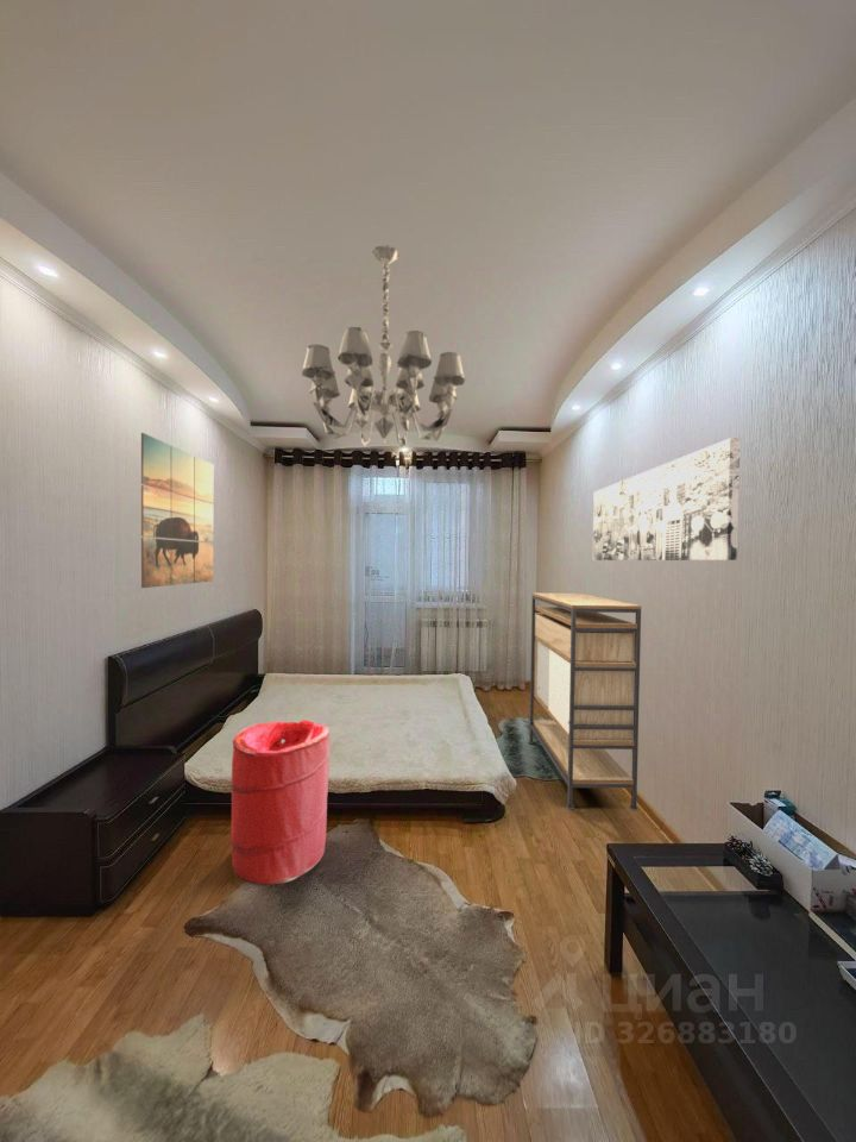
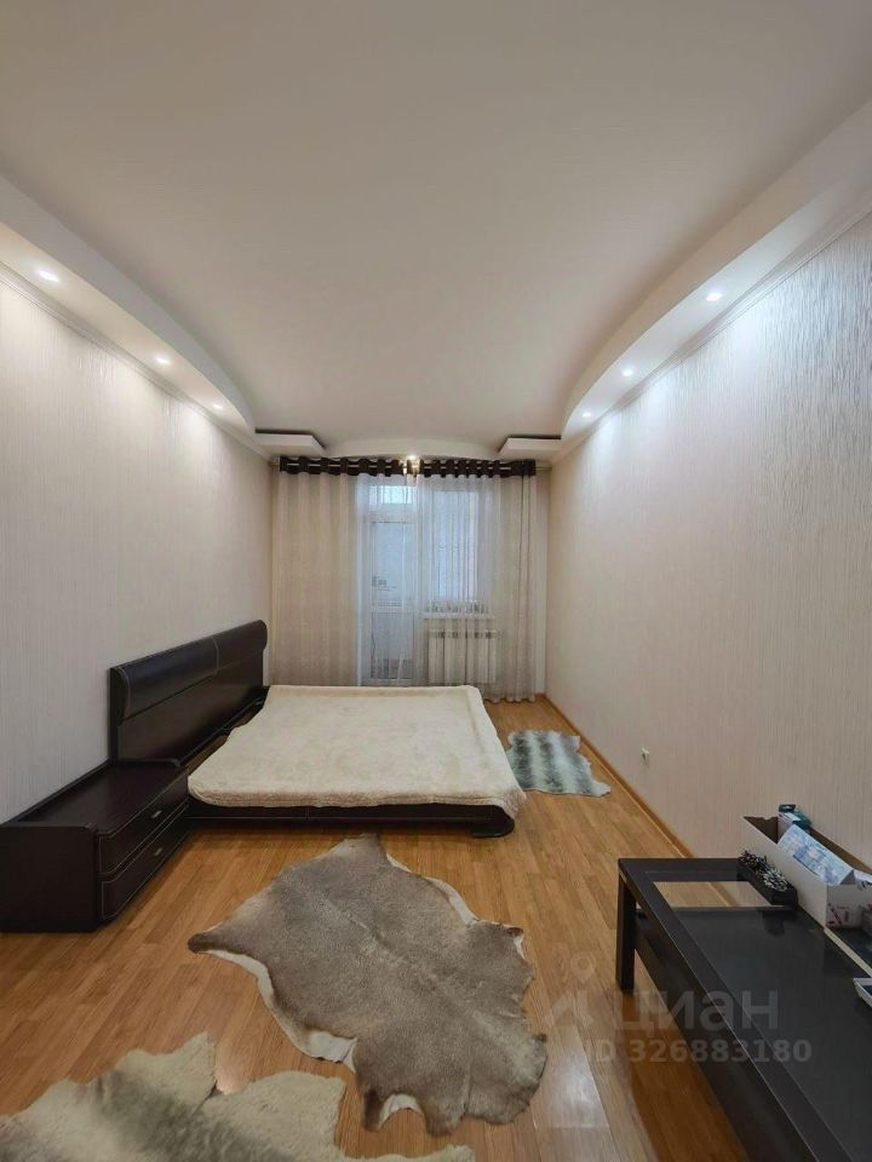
- laundry hamper (282, 790)
- wall art (182, 517)
- wall art (644, 516)
- chandelier (385, 349)
- shelving unit (575, 684)
